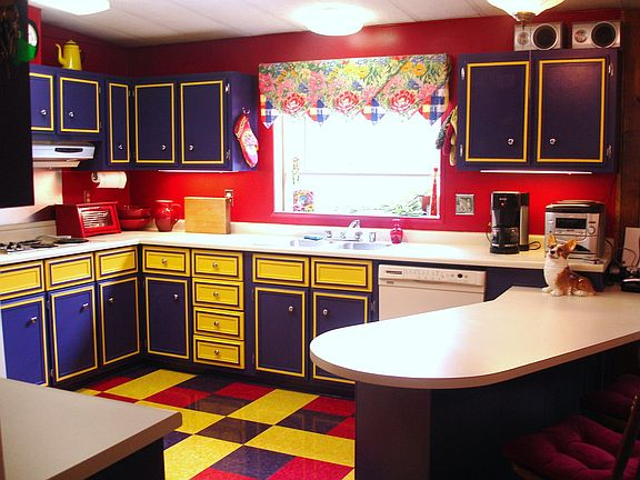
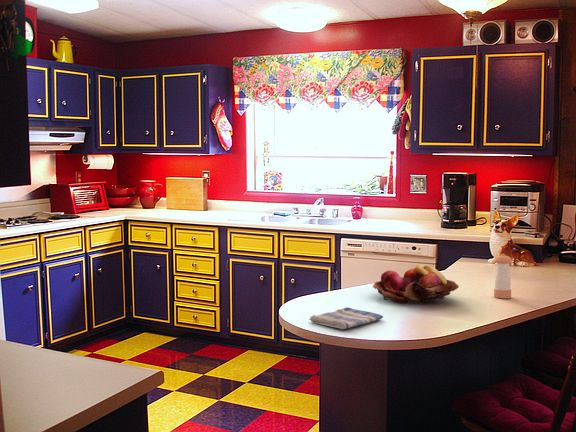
+ pepper shaker (502, 275)
+ fruit basket (416, 282)
+ dish towel (346, 317)
